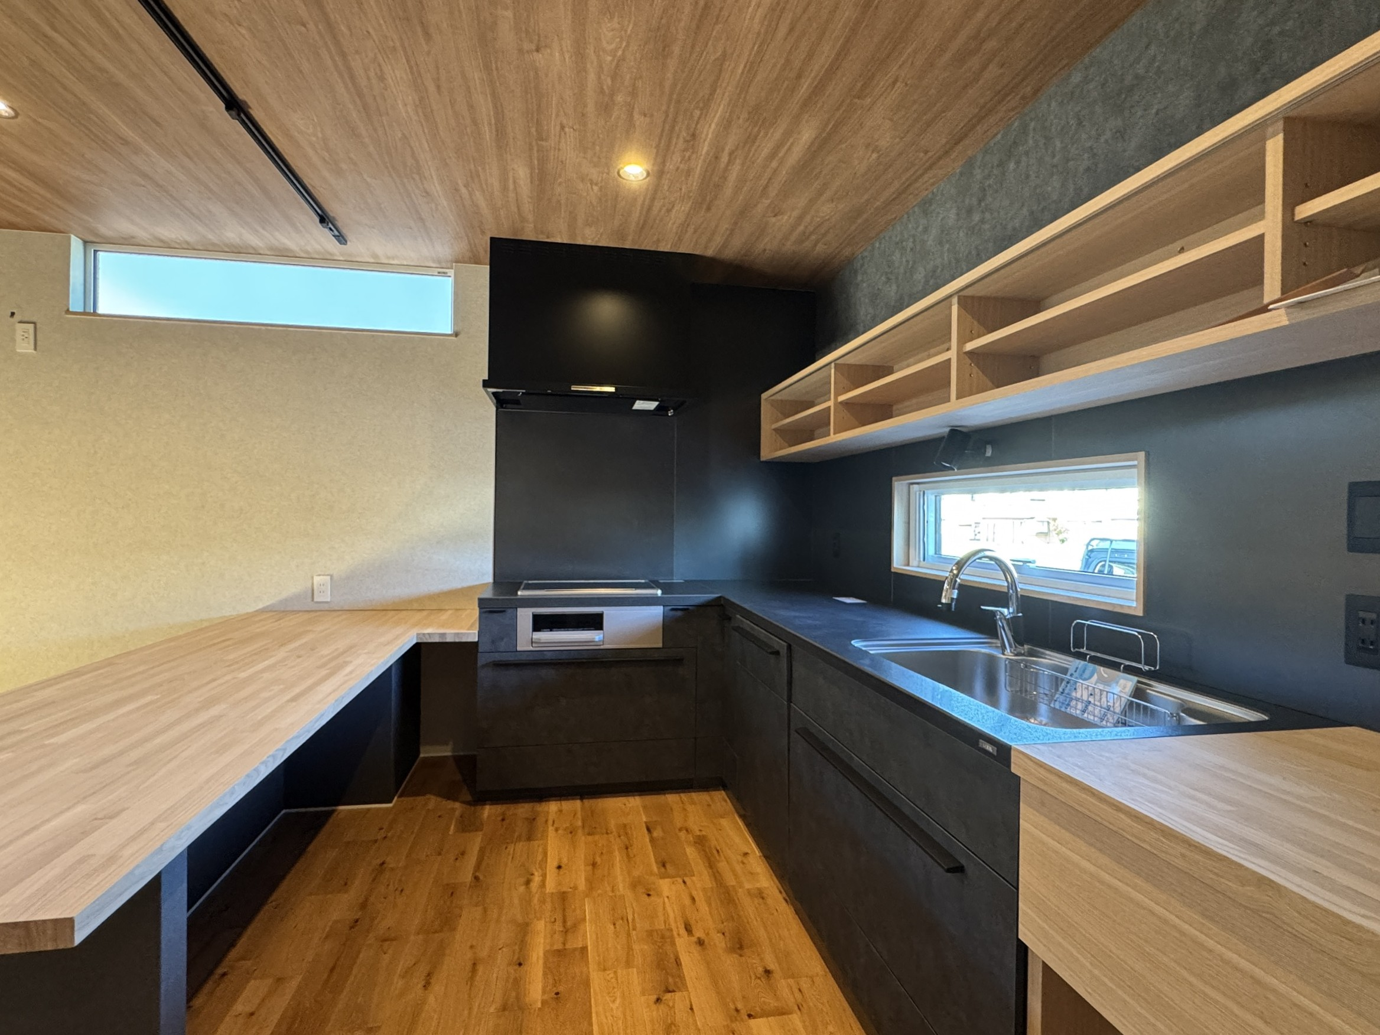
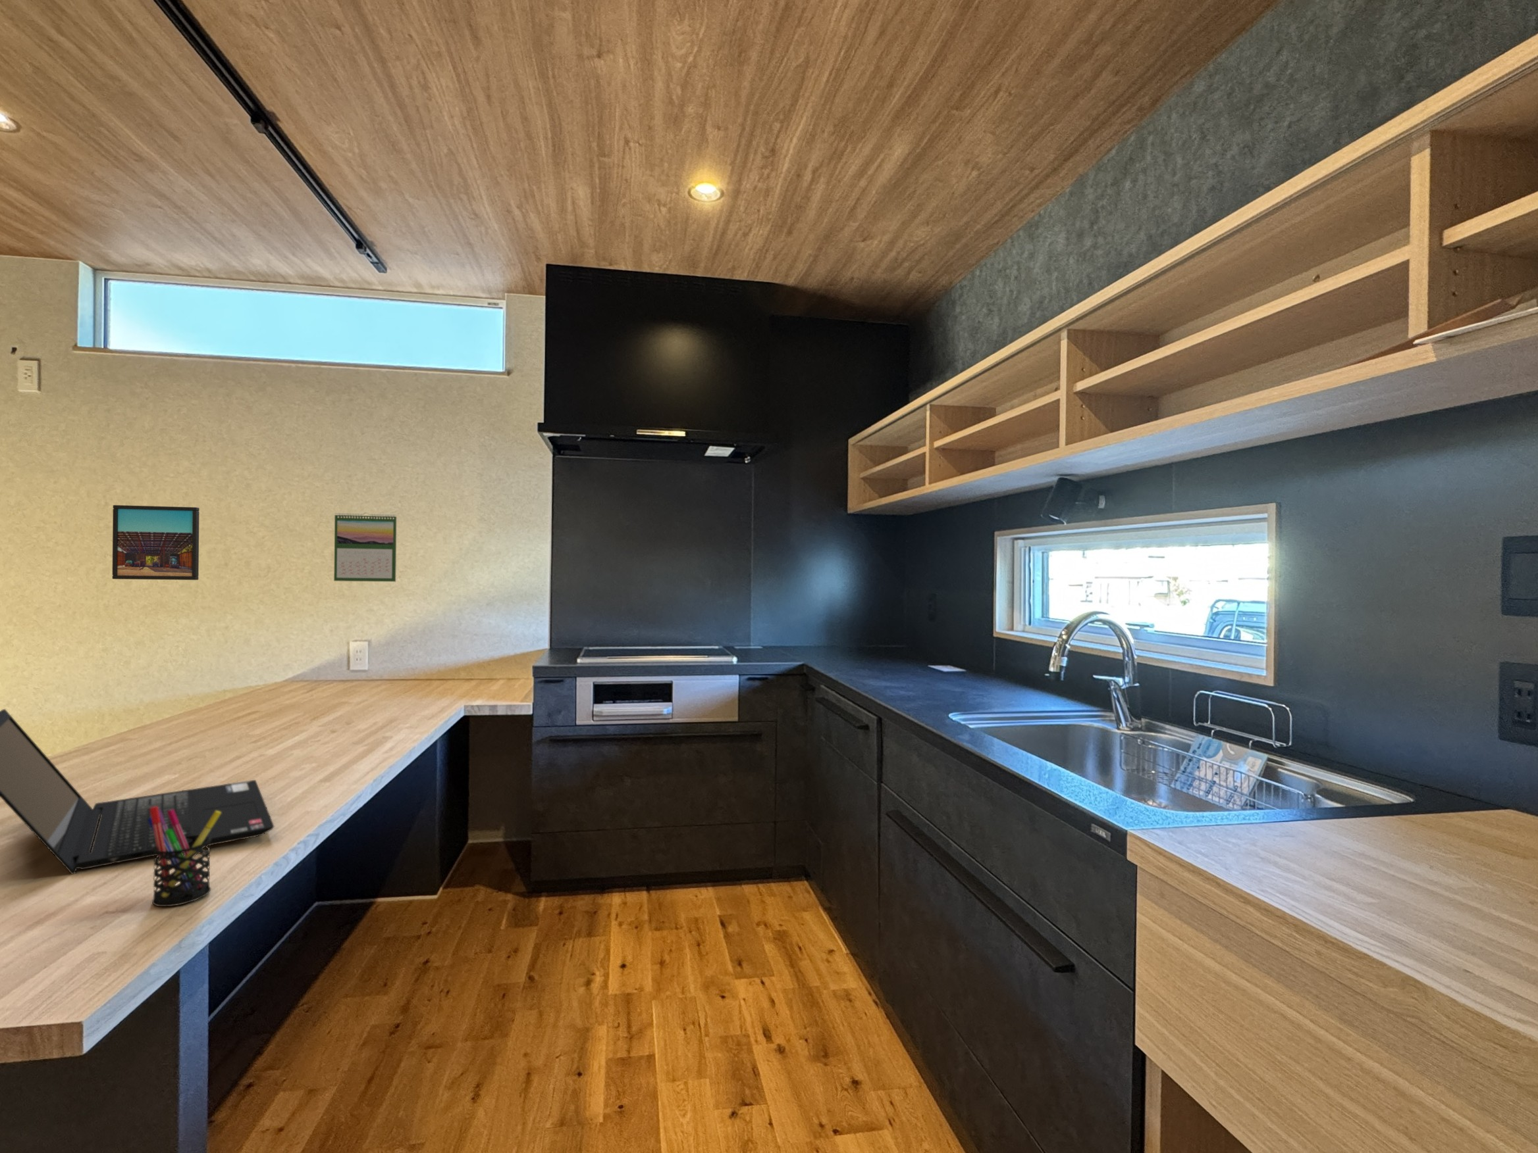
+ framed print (156, 543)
+ laptop computer (139, 797)
+ pen holder (177, 853)
+ calendar (365, 546)
